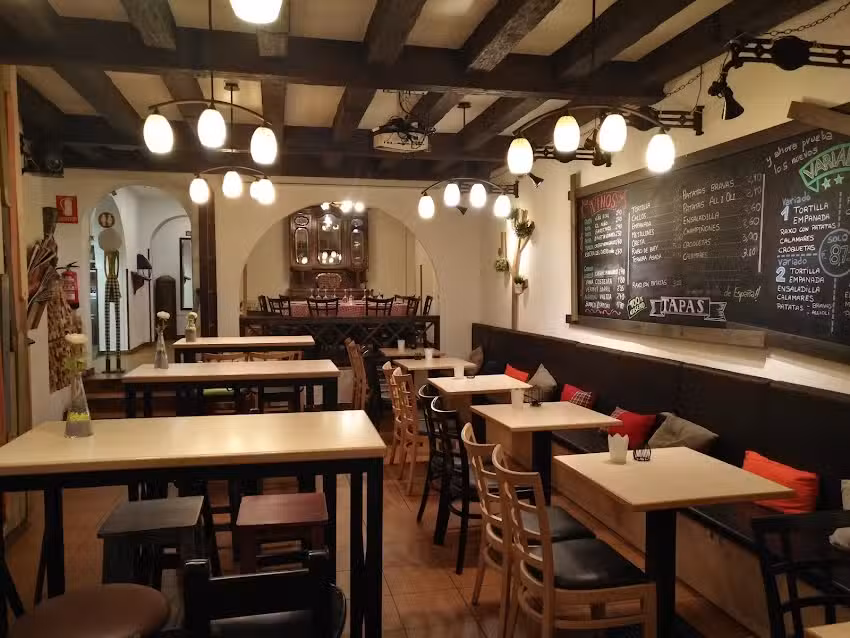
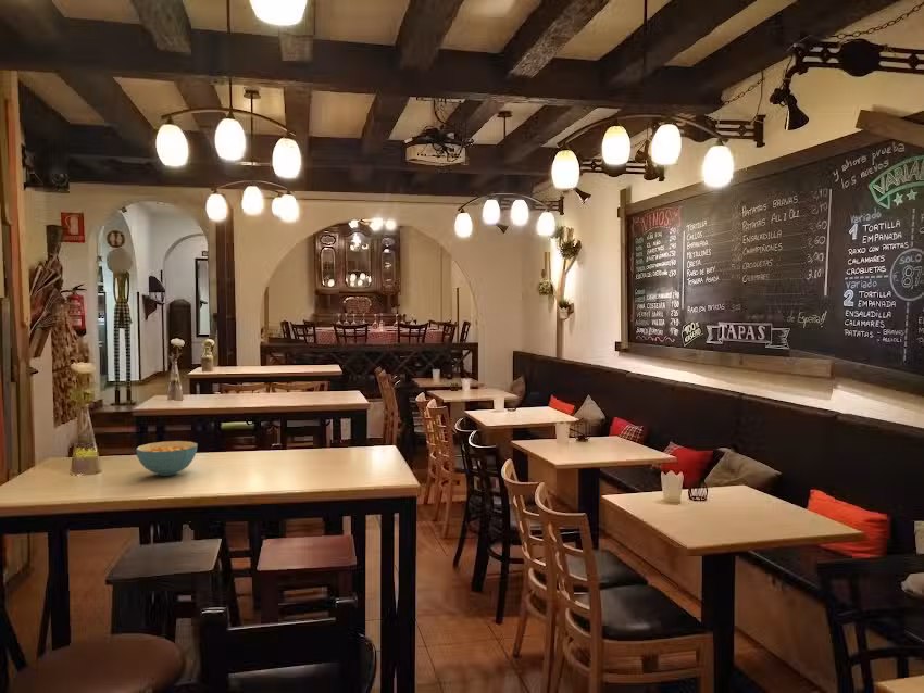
+ cereal bowl (167, 459)
